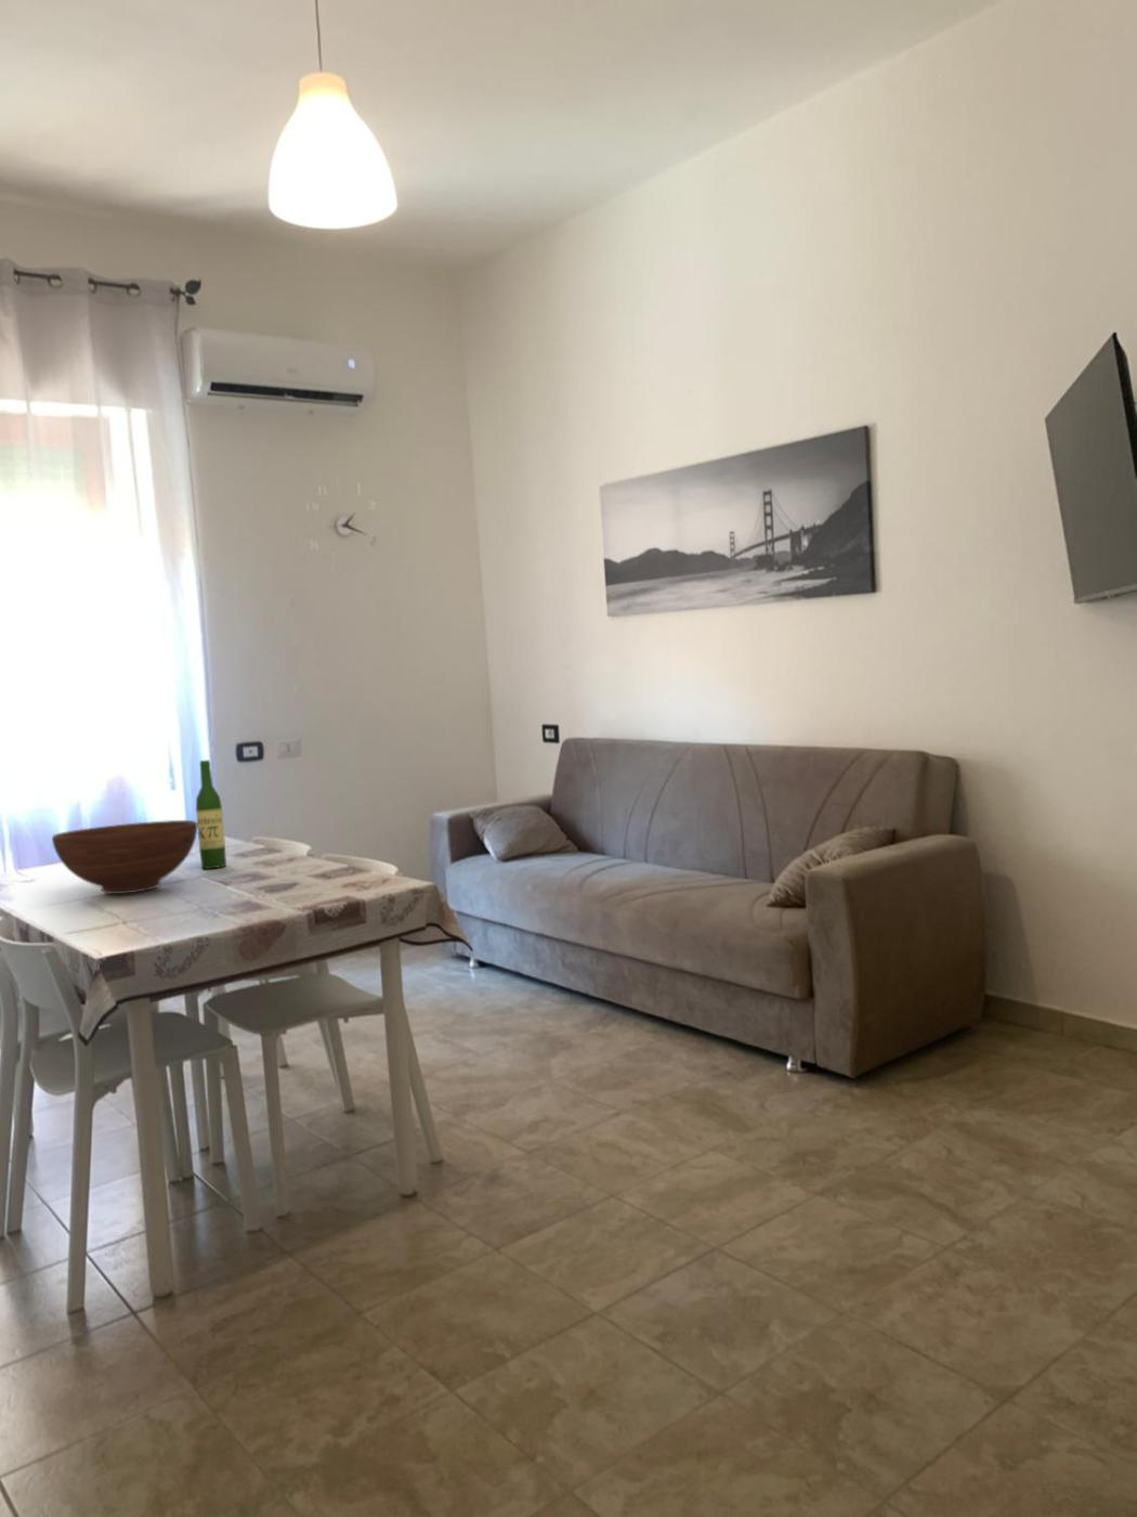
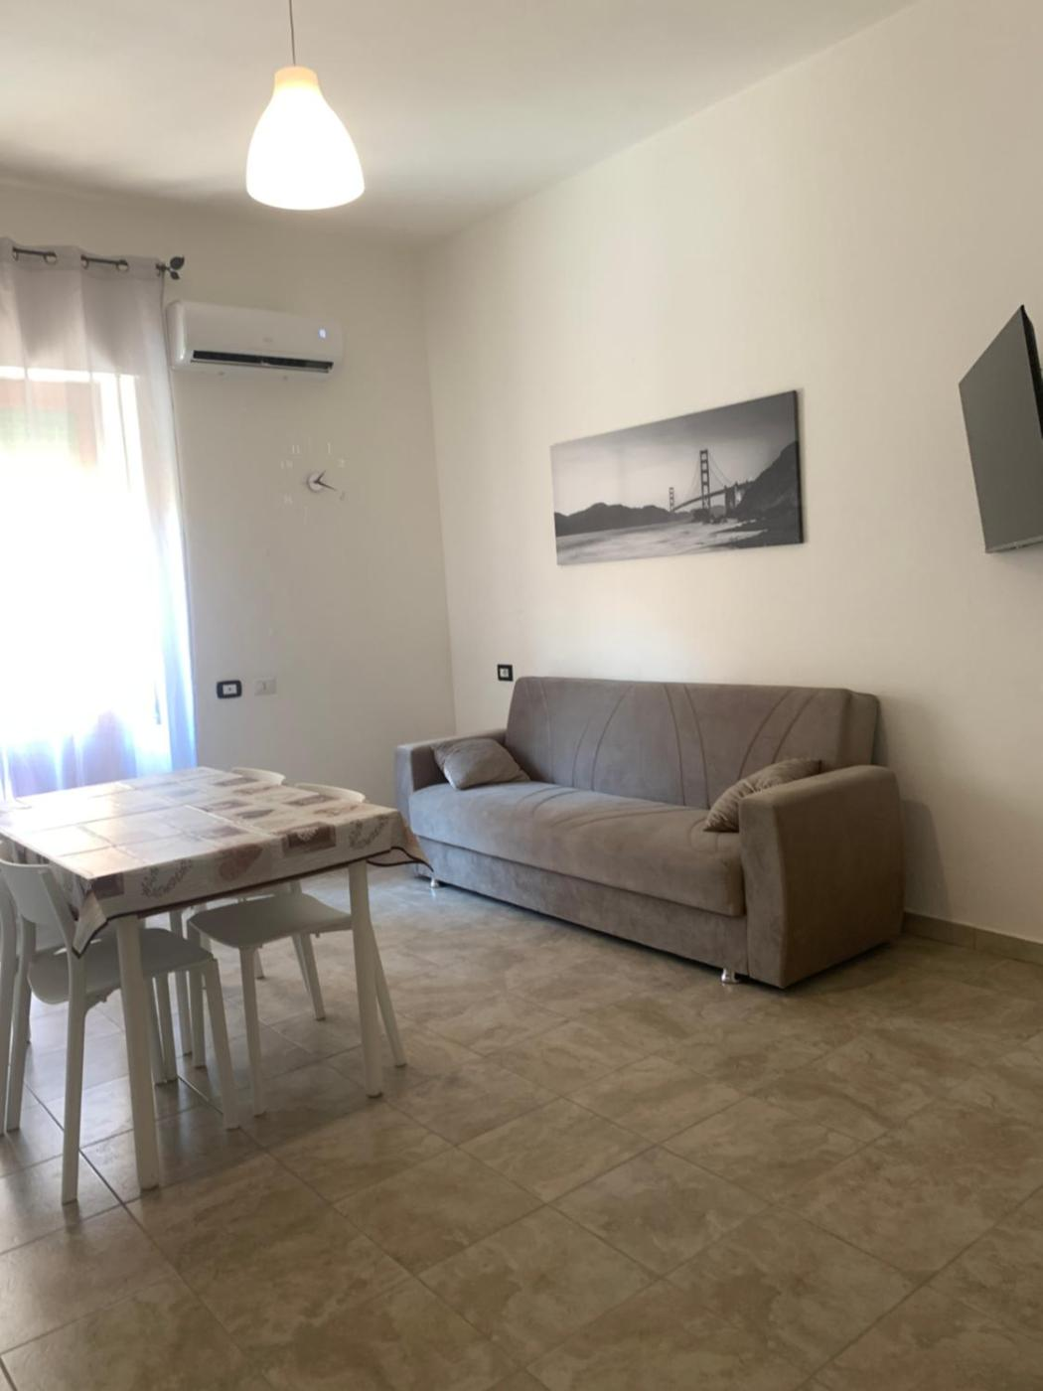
- wine bottle (209, 812)
- fruit bowl (128, 859)
